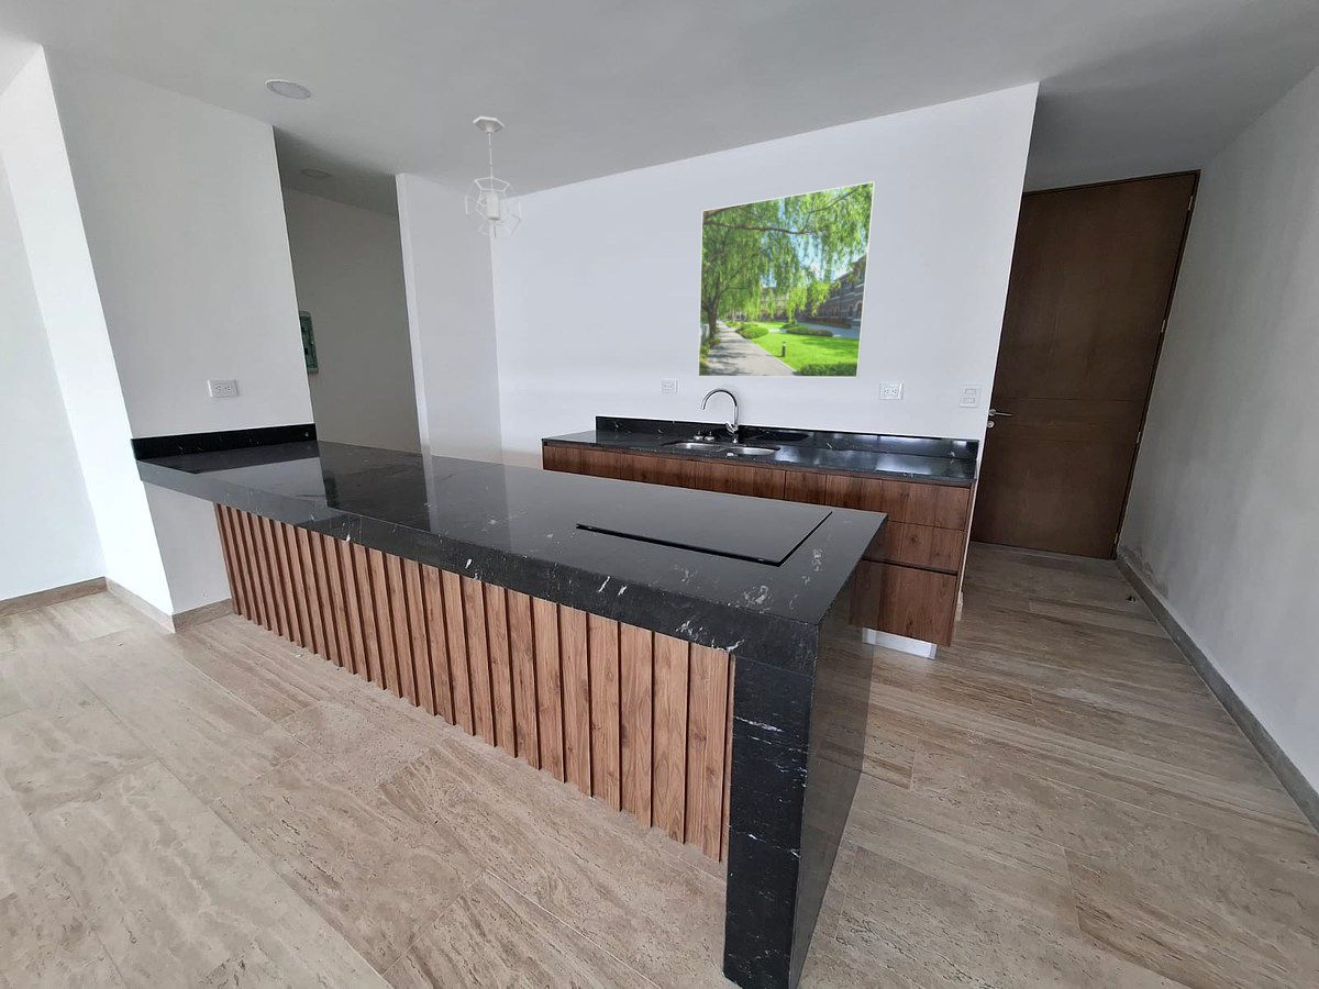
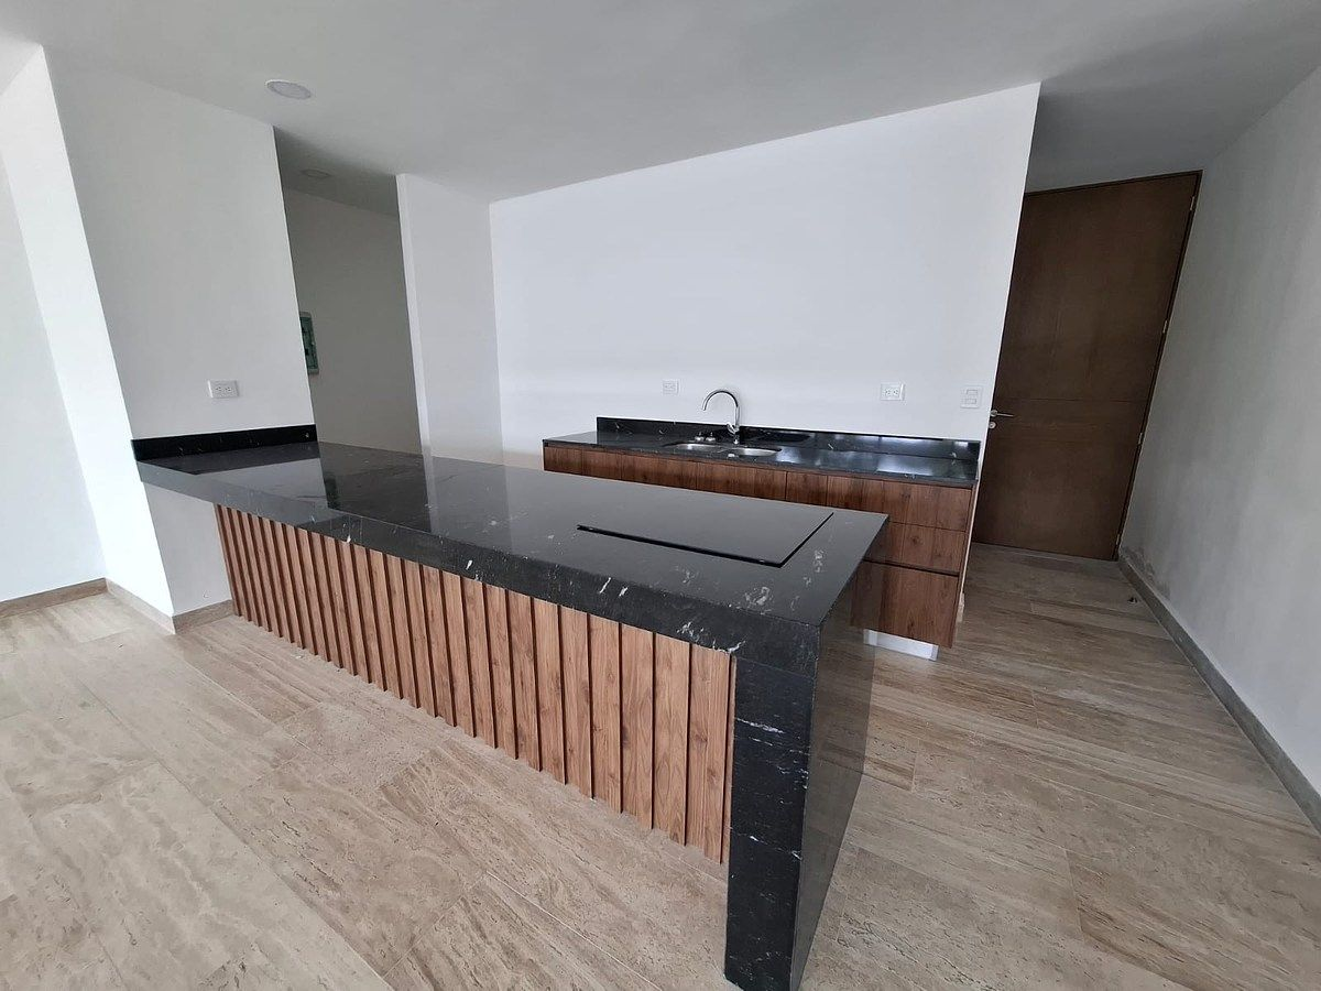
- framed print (776, 290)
- pendant light (491, 181)
